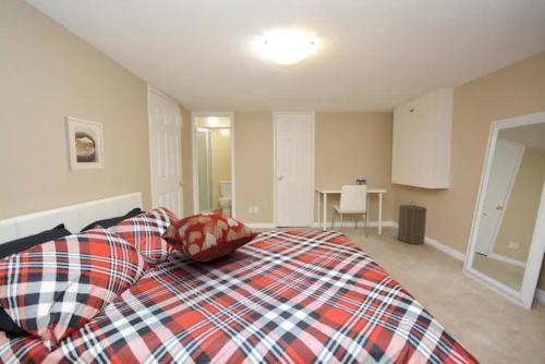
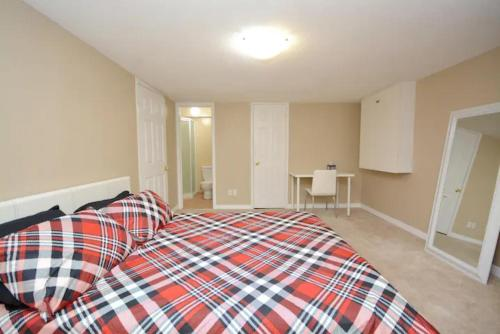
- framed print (86, 145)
- decorative pillow (209, 235)
- laundry hamper (411, 220)
